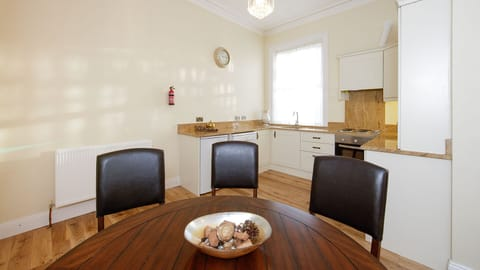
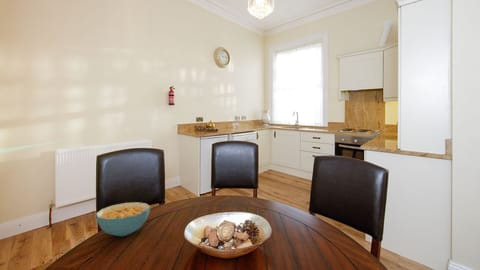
+ cereal bowl (124, 221)
